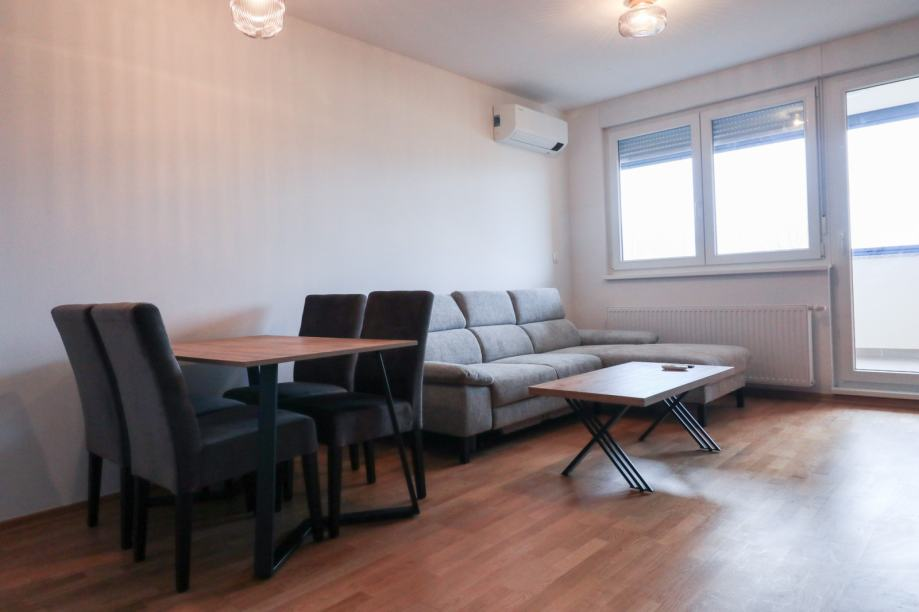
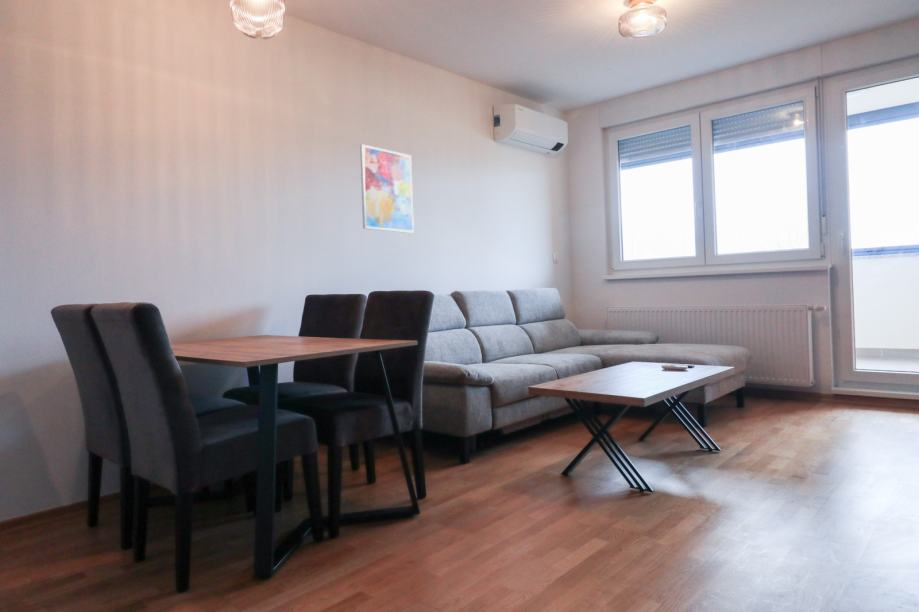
+ wall art (388, 190)
